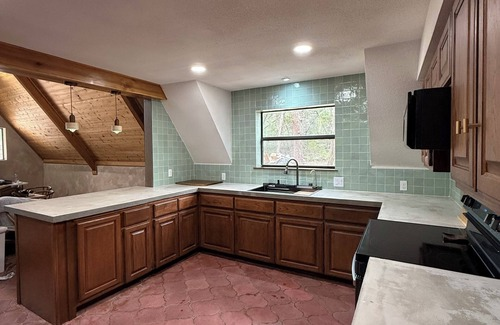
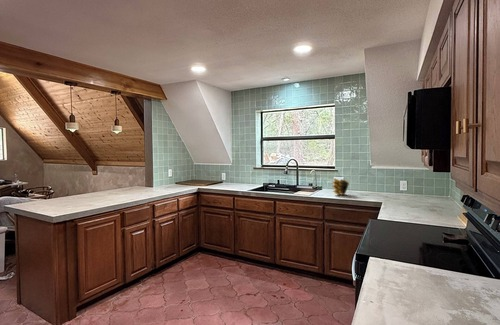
+ banana (340, 186)
